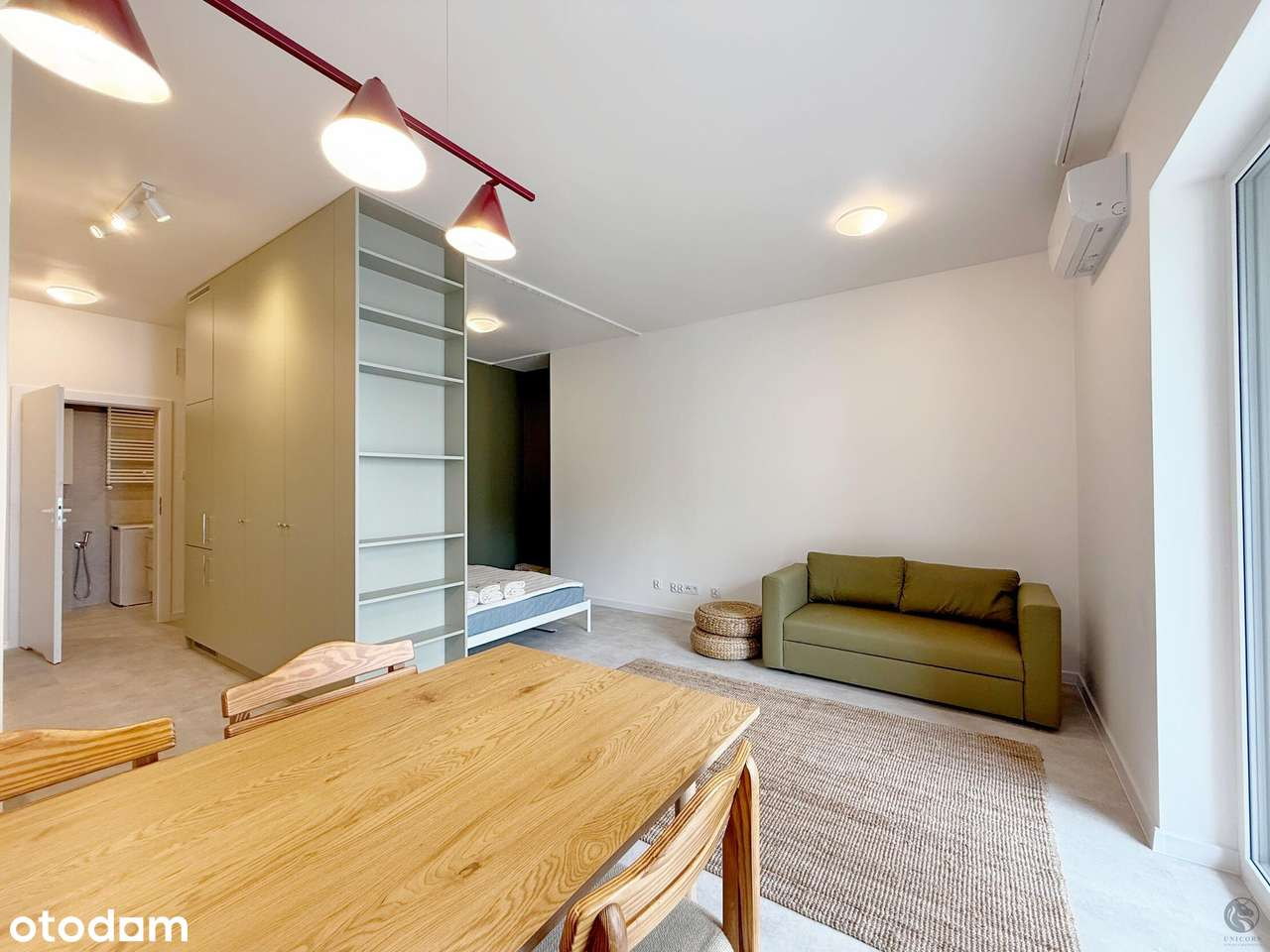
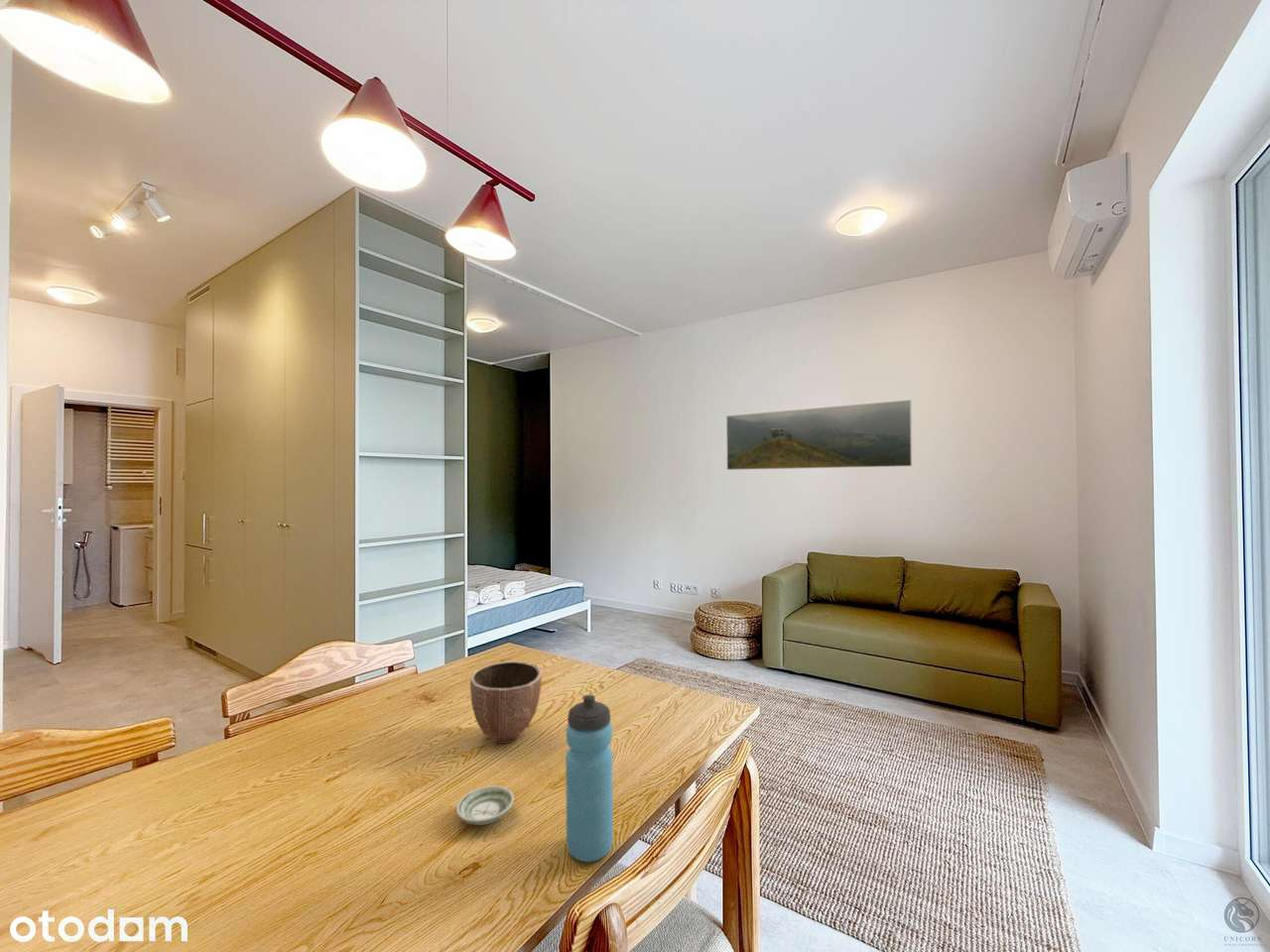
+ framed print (810, 438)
+ water bottle (589, 772)
+ decorative bowl (506, 704)
+ saucer (485, 808)
